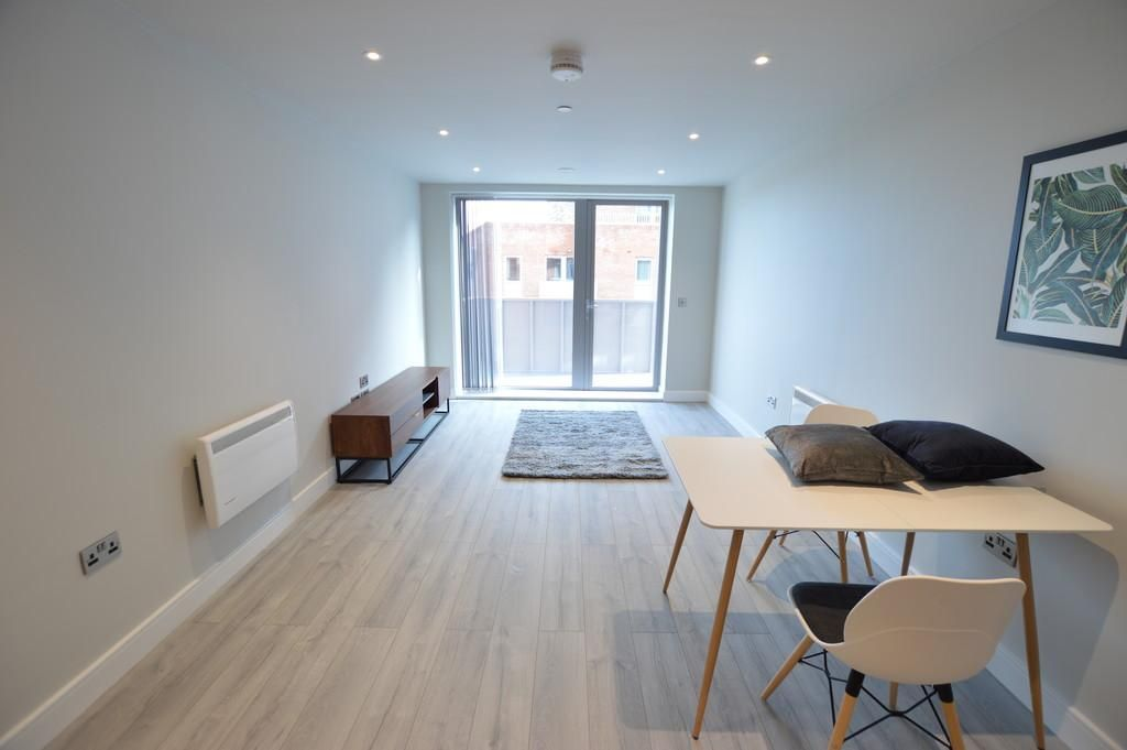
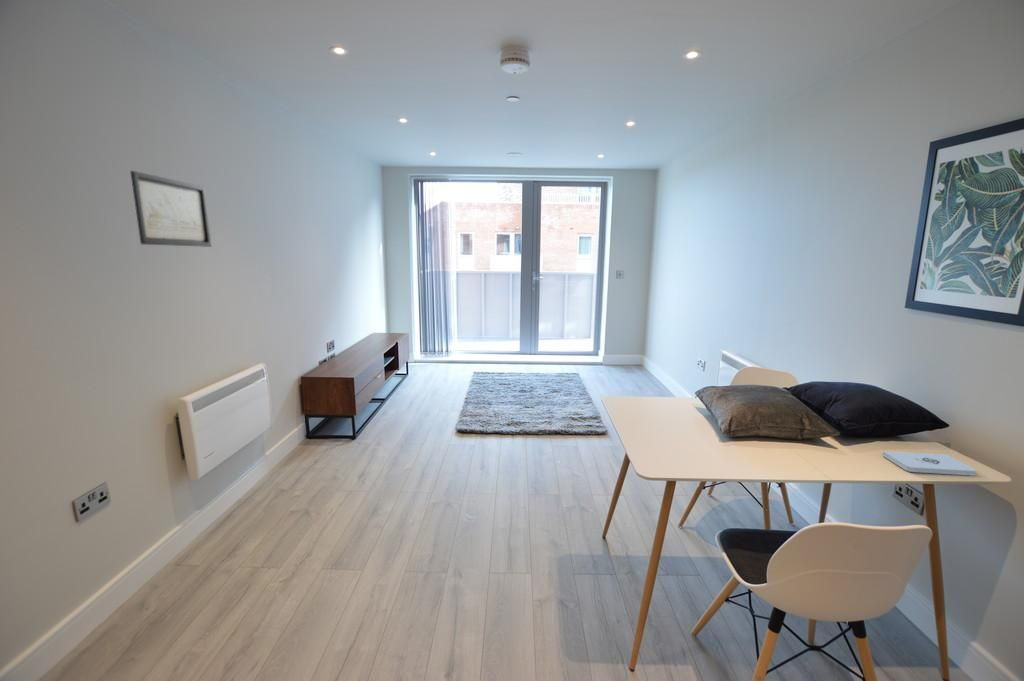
+ wall art (175, 213)
+ notepad (928, 462)
